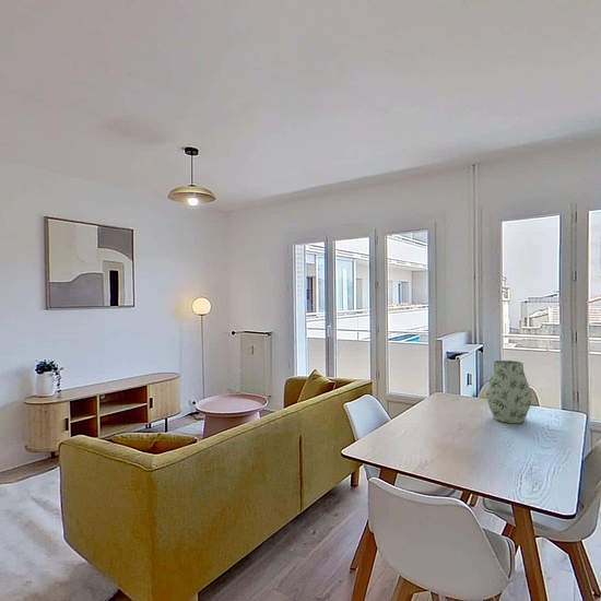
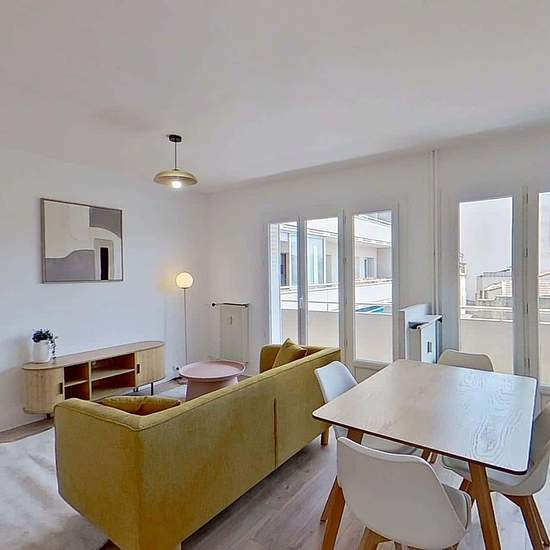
- vase (508, 390)
